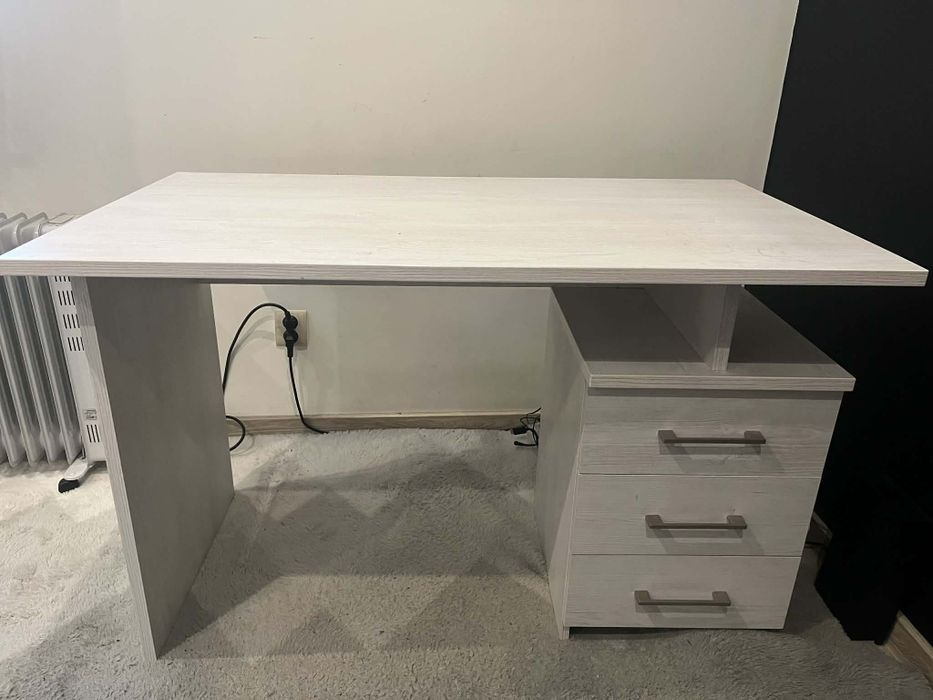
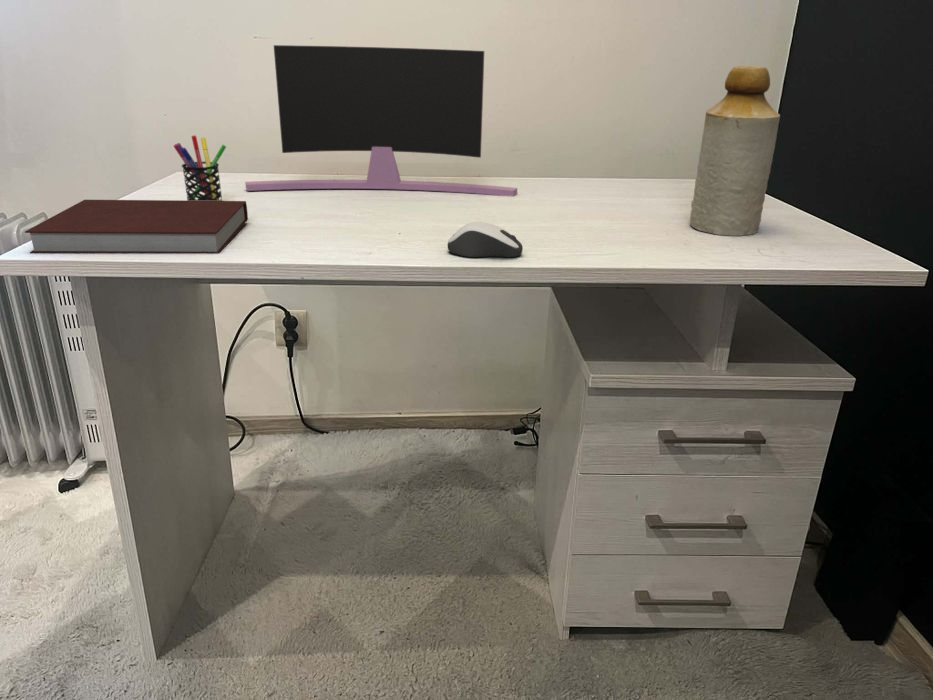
+ computer mouse (485, 238)
+ bottle (736, 150)
+ pen holder (204, 170)
+ notebook (147, 225)
+ monitor (380, 121)
